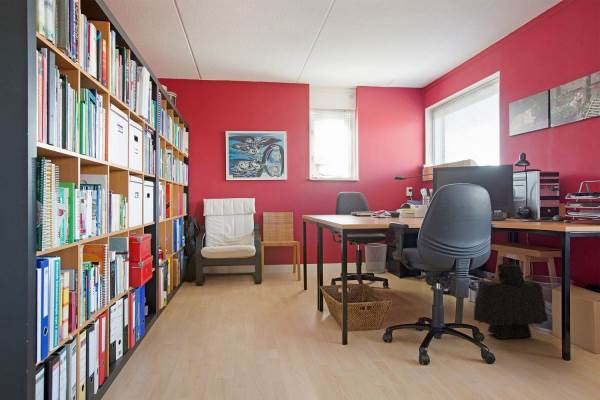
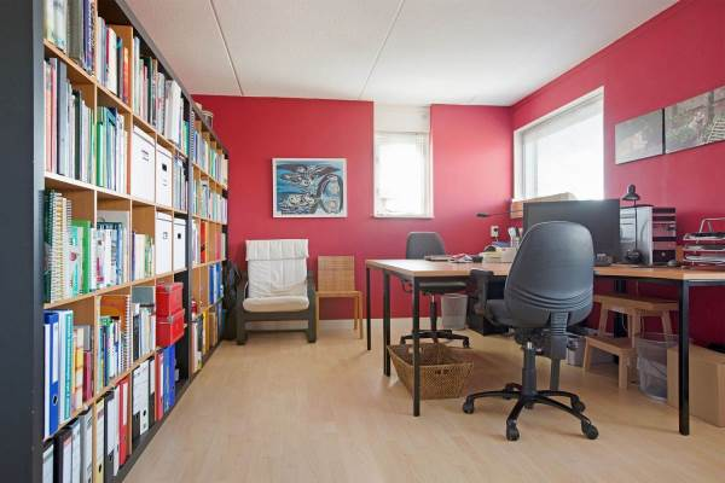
- backpack (509, 299)
